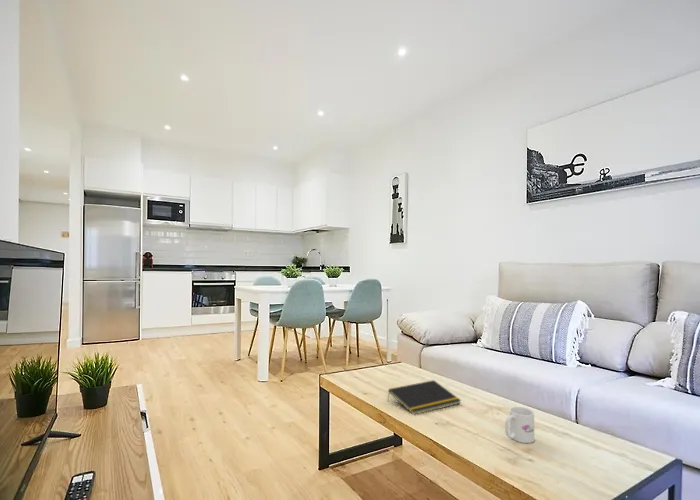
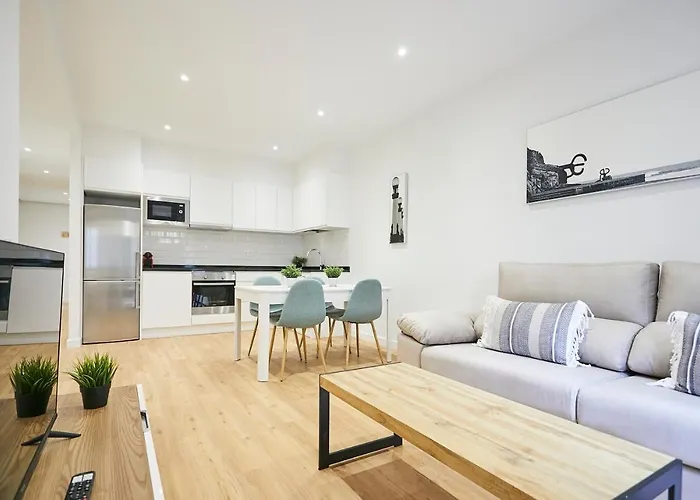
- mug (518, 425)
- notepad (424, 396)
